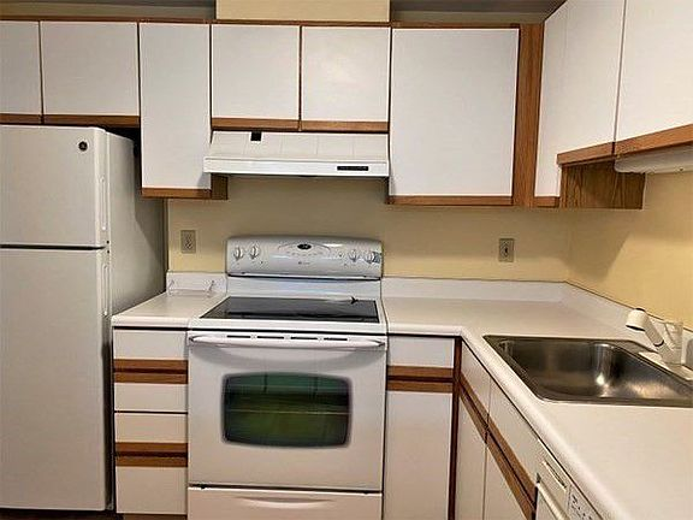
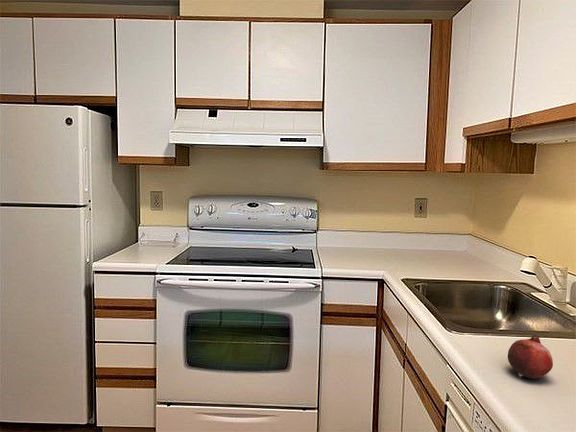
+ fruit (530, 354)
